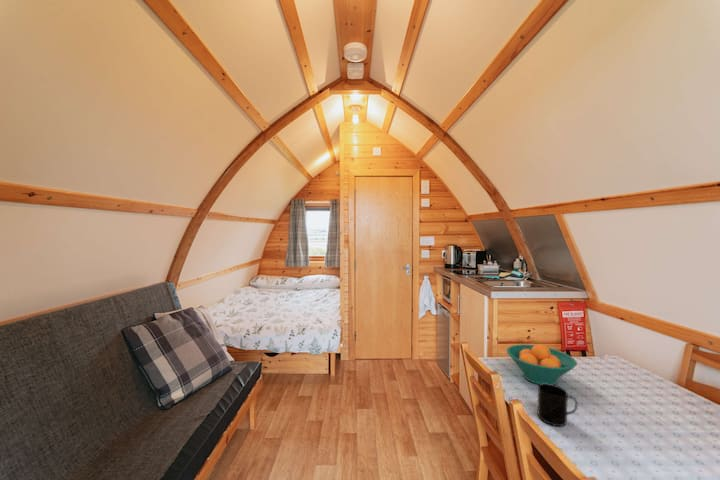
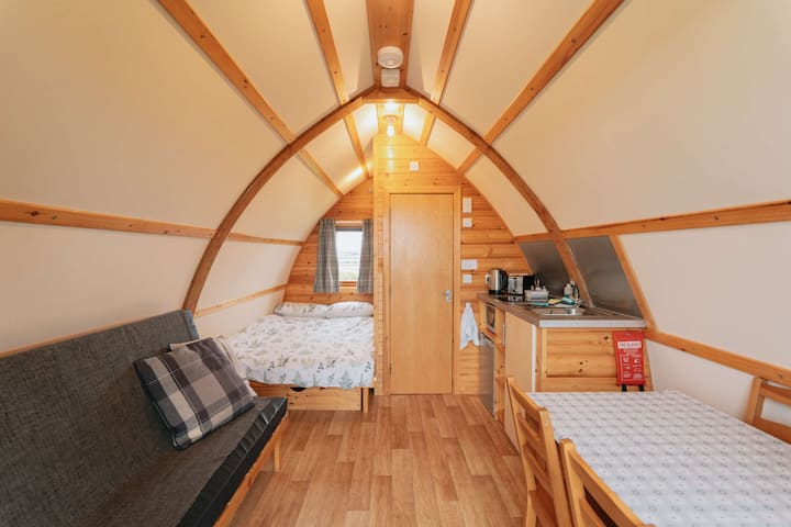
- mug (556, 405)
- fruit bowl (539, 361)
